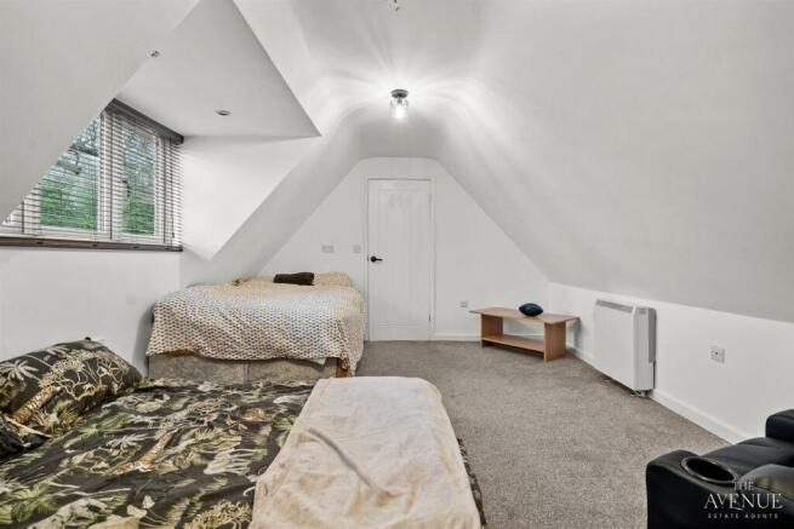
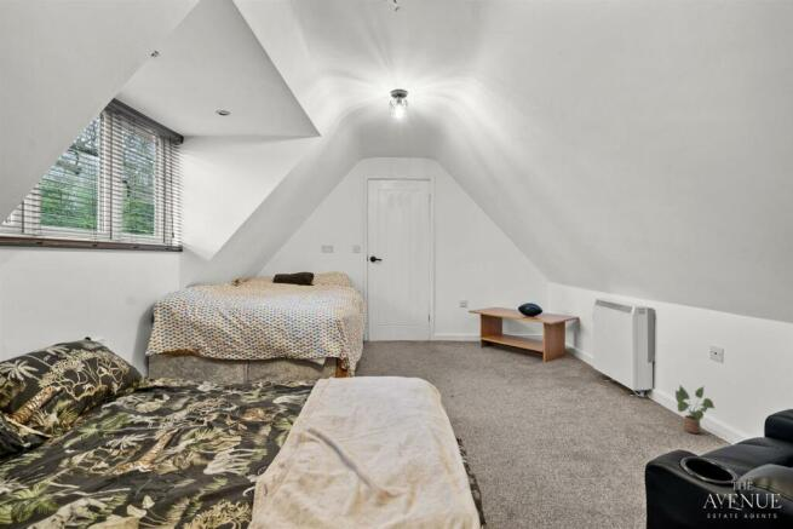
+ potted plant (688, 406)
